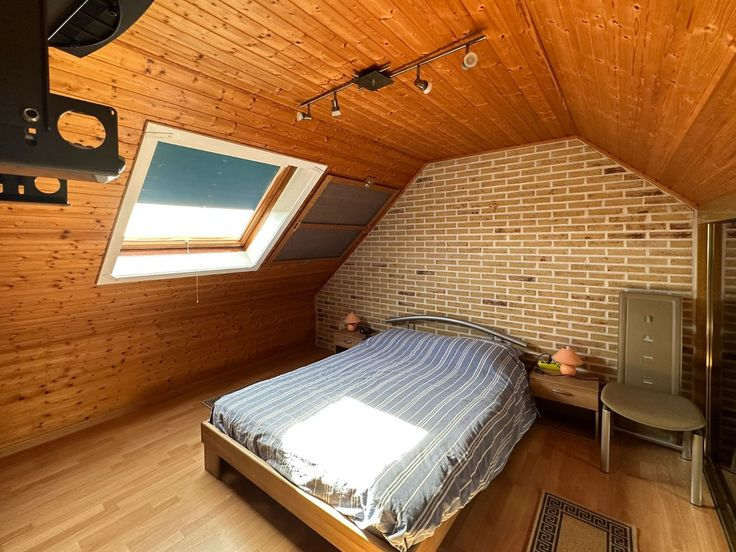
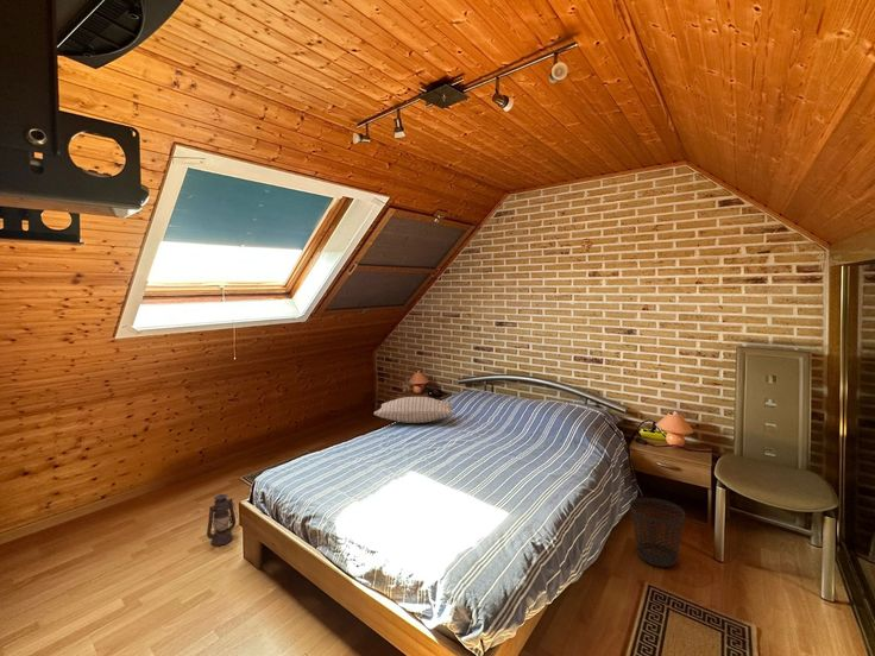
+ lantern (221, 517)
+ wastebasket (656, 532)
+ pillow (415, 409)
